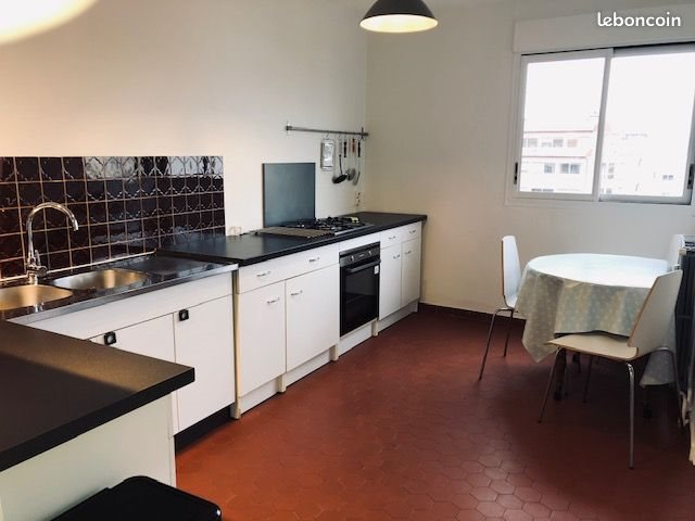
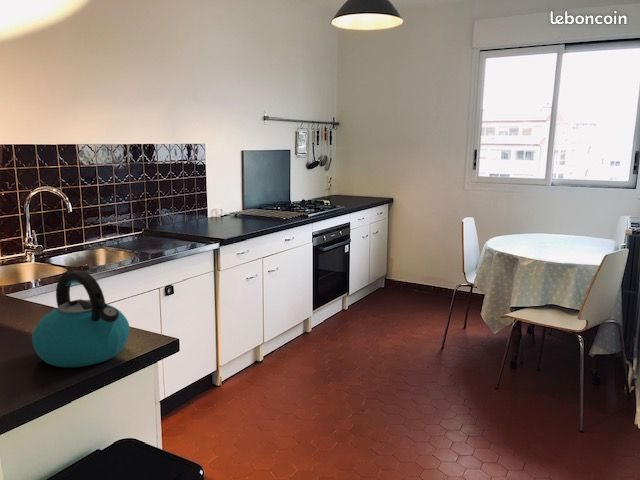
+ kettle (84, 314)
